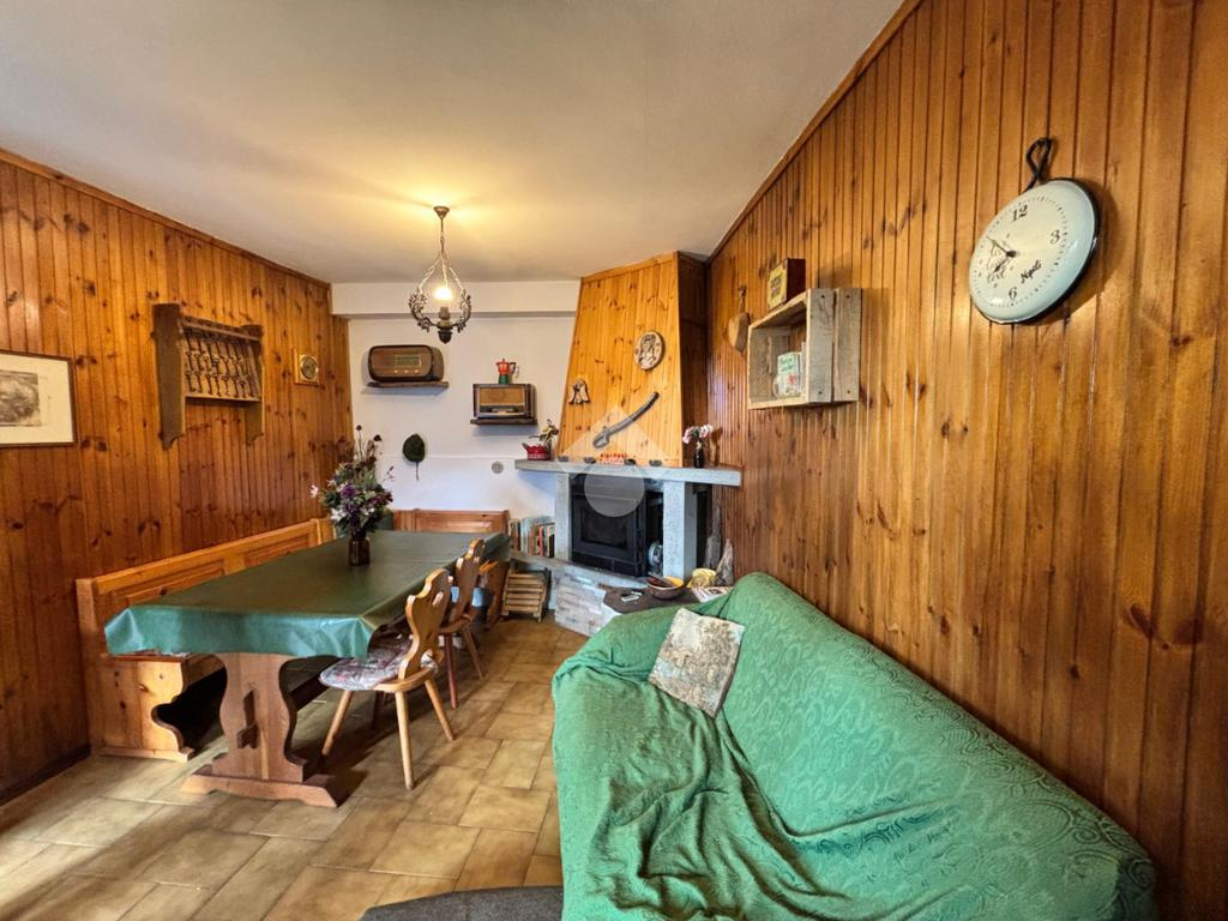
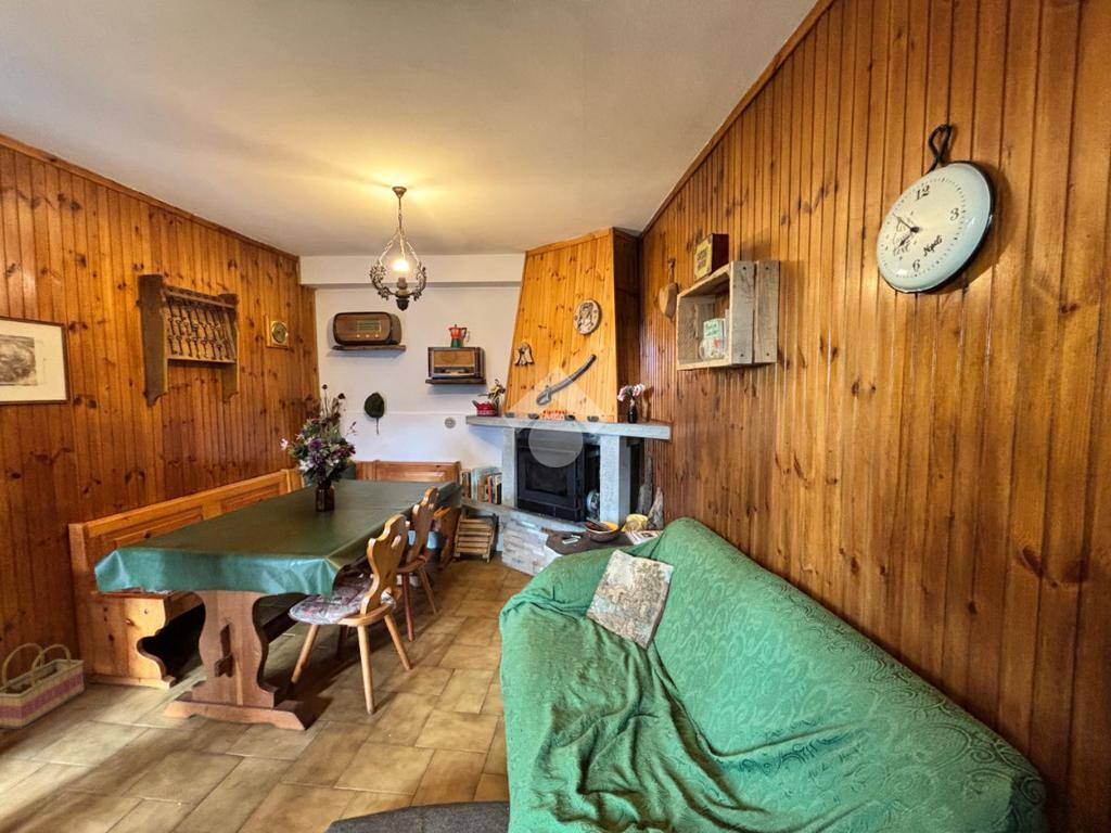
+ basket (38, 677)
